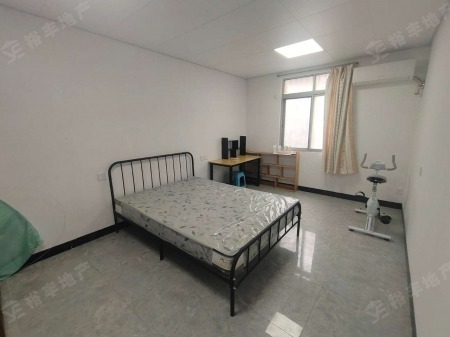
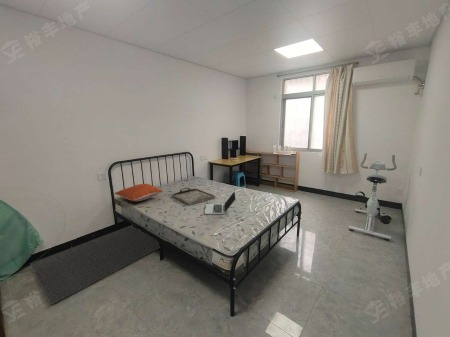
+ floor mat (107, 251)
+ serving tray (193, 194)
+ pillow (138, 192)
+ laptop (220, 204)
